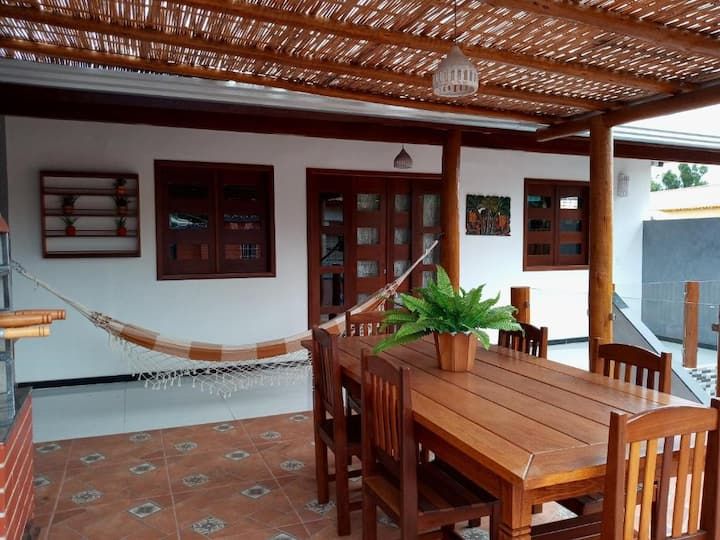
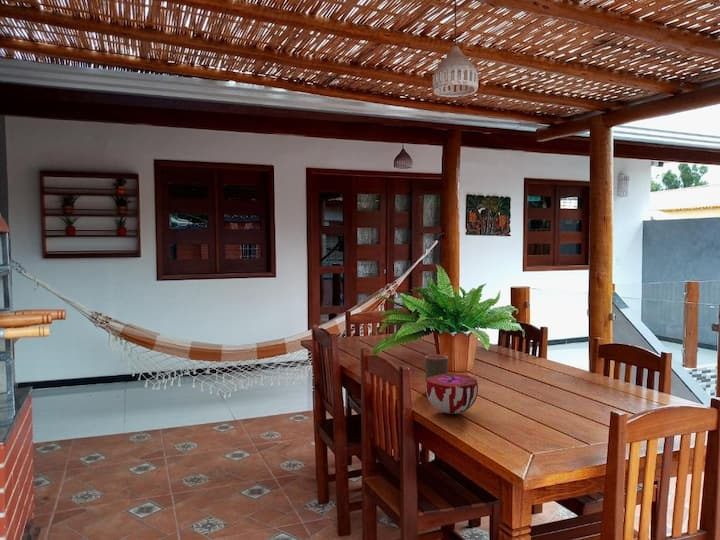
+ decorative bowl (451, 395)
+ cup (436, 374)
